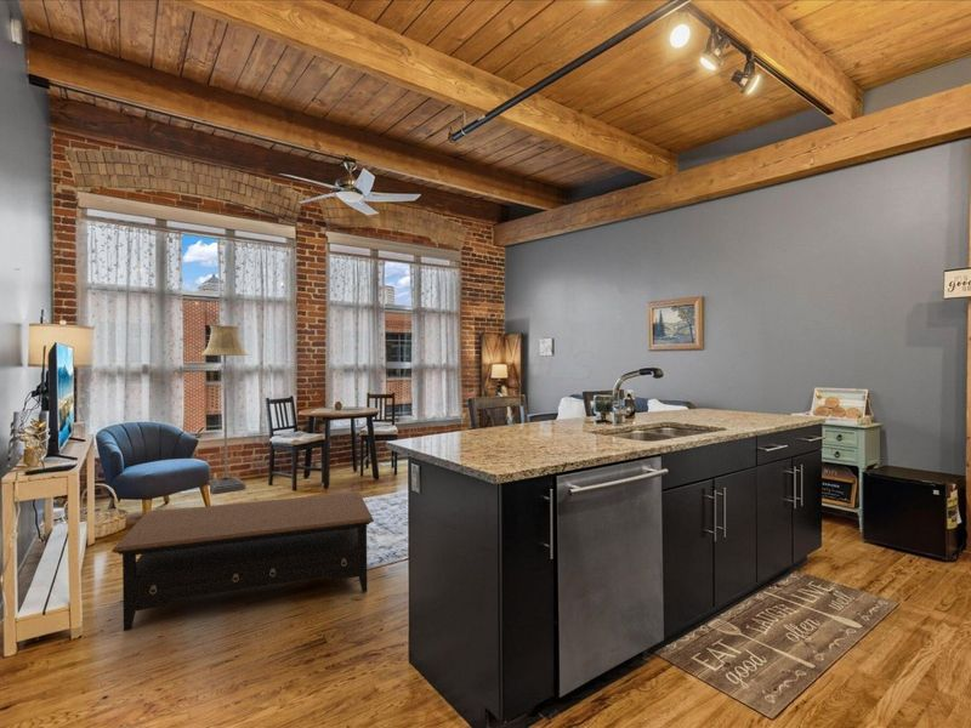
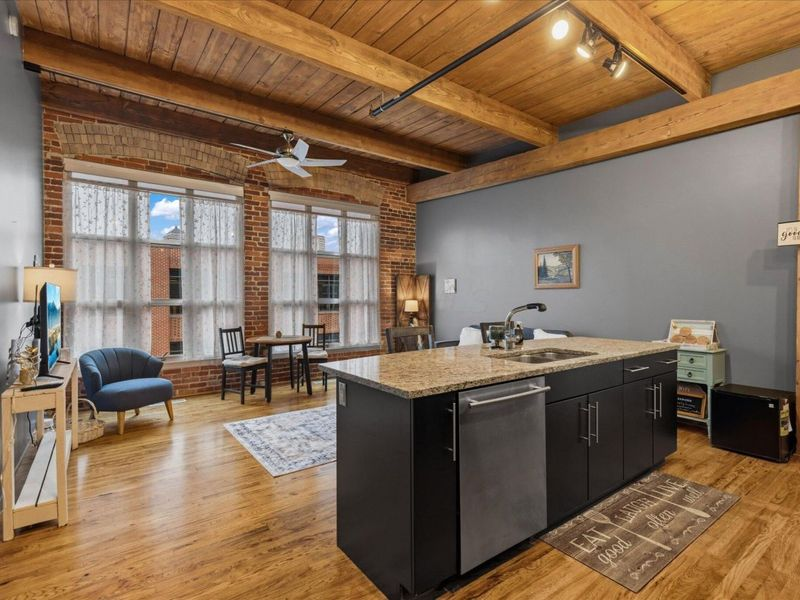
- floor lamp (225, 408)
- coffee table (257, 551)
